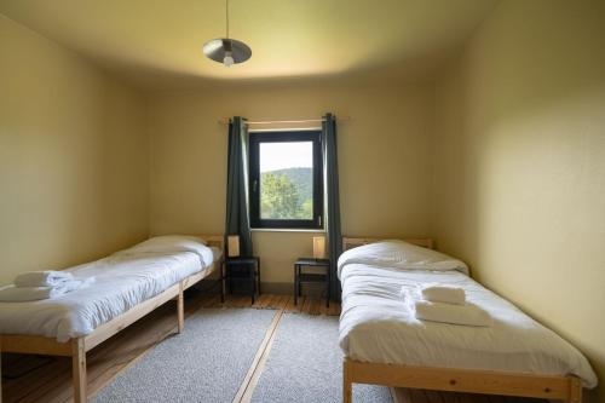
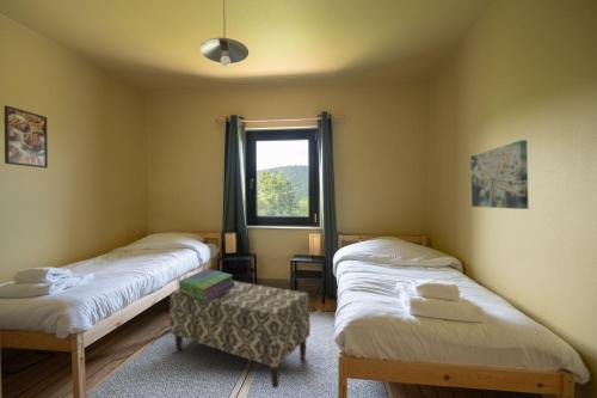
+ stack of books (208, 286)
+ wall art (494, 178)
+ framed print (26, 139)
+ bench (239, 323)
